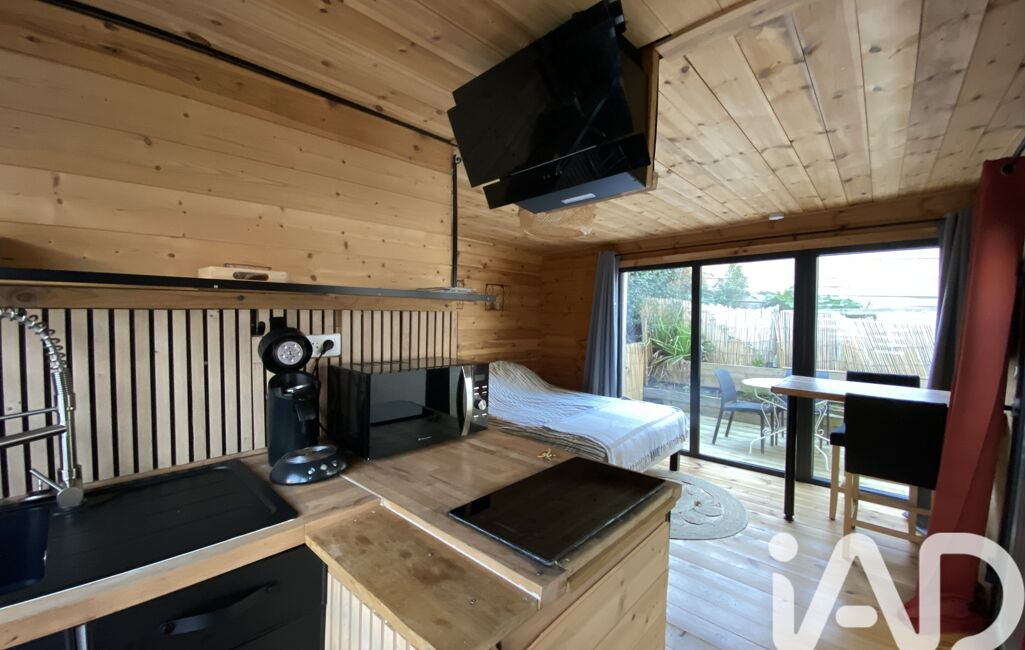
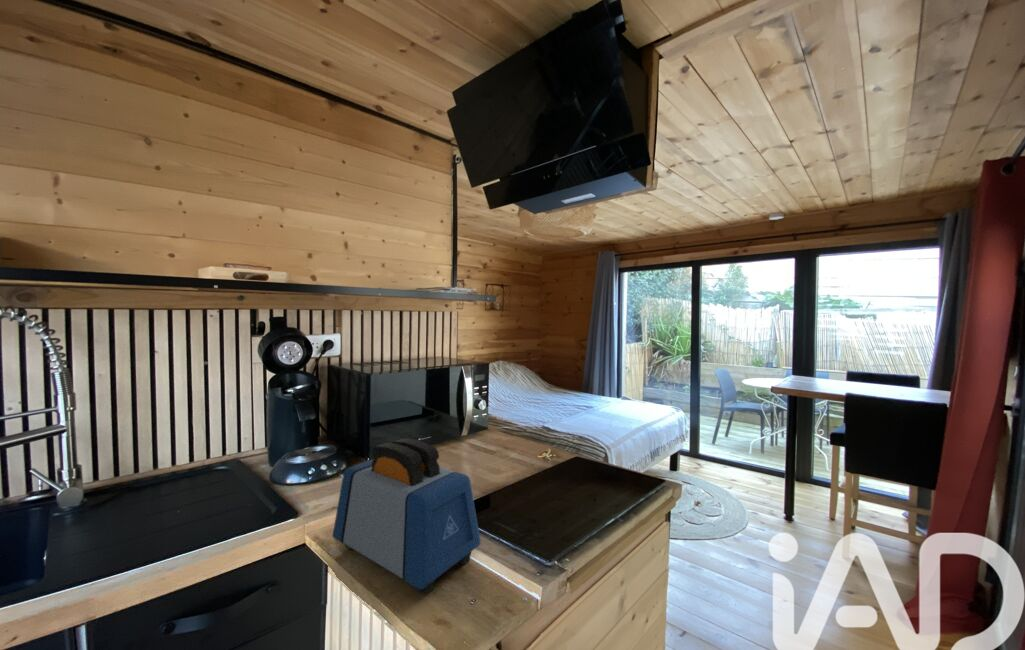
+ toaster (405, 499)
